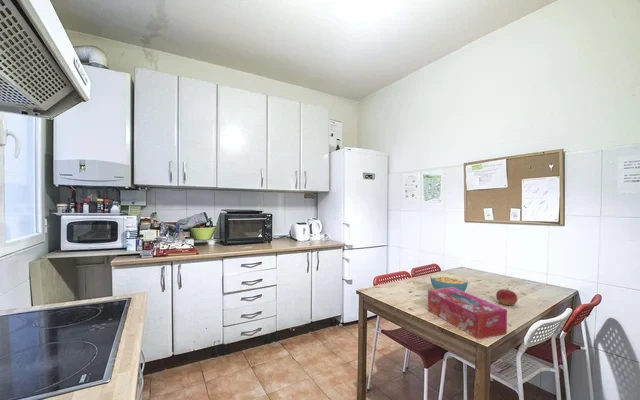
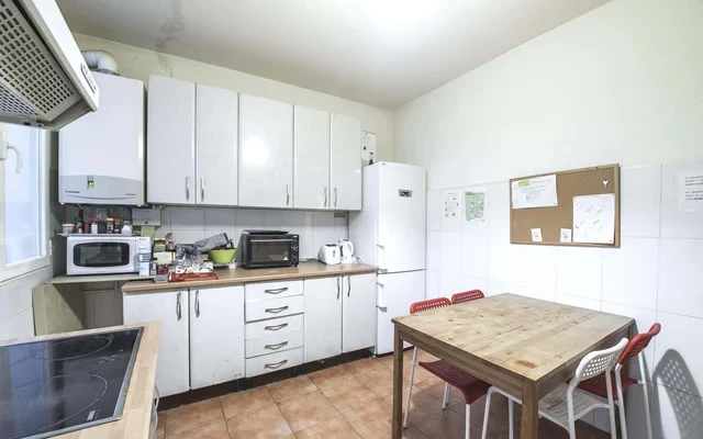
- tissue box (463, 309)
- cereal bowl (448, 286)
- fruit (506, 296)
